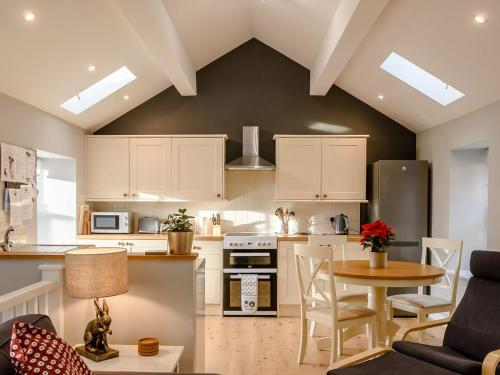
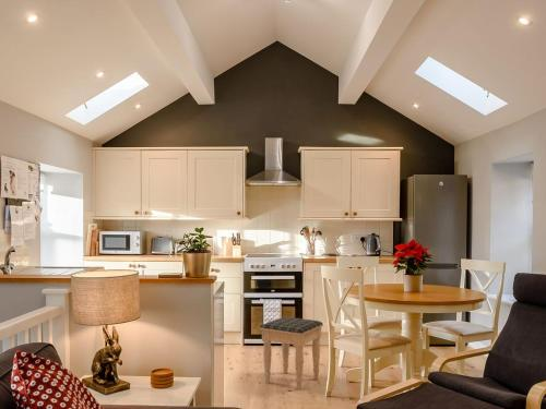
+ footstool (288, 350)
